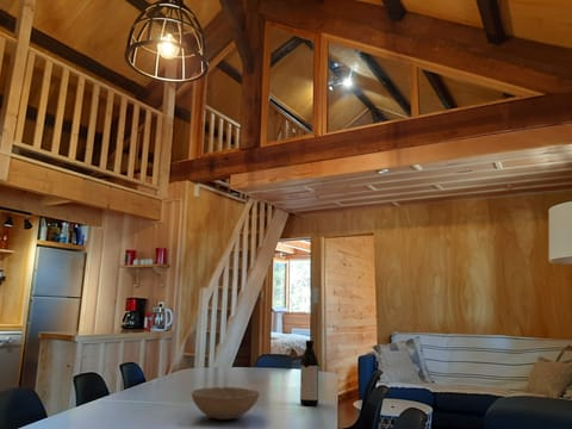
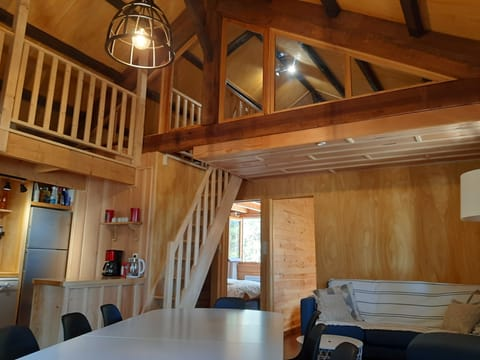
- bowl (225, 404)
- water bottle (309, 372)
